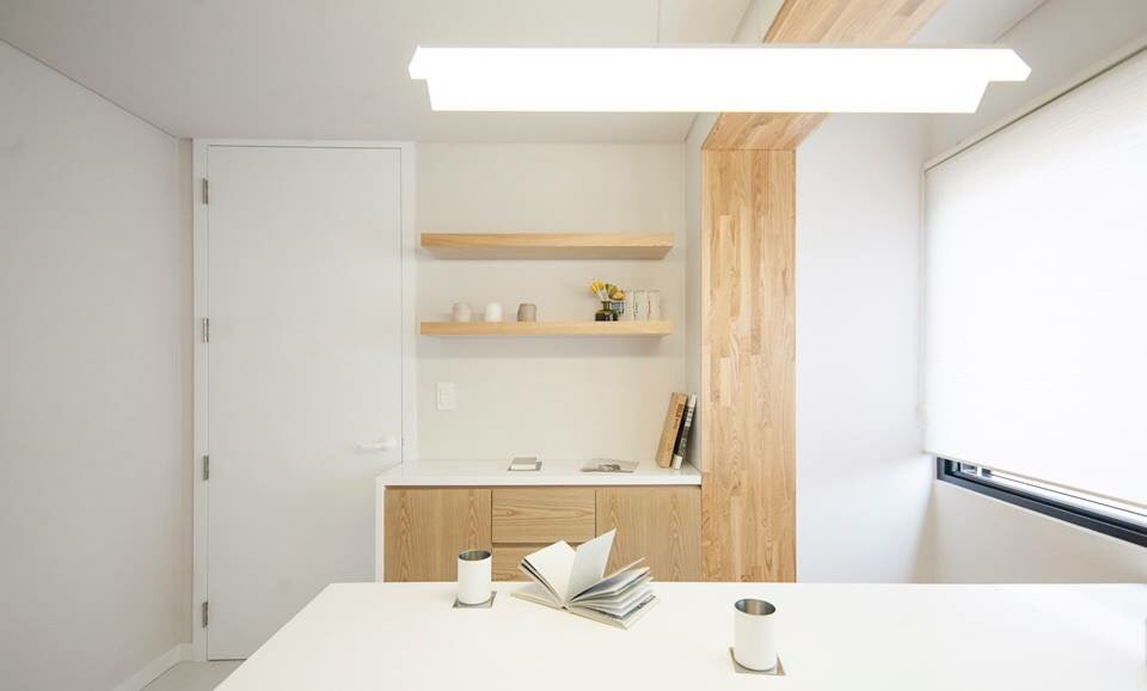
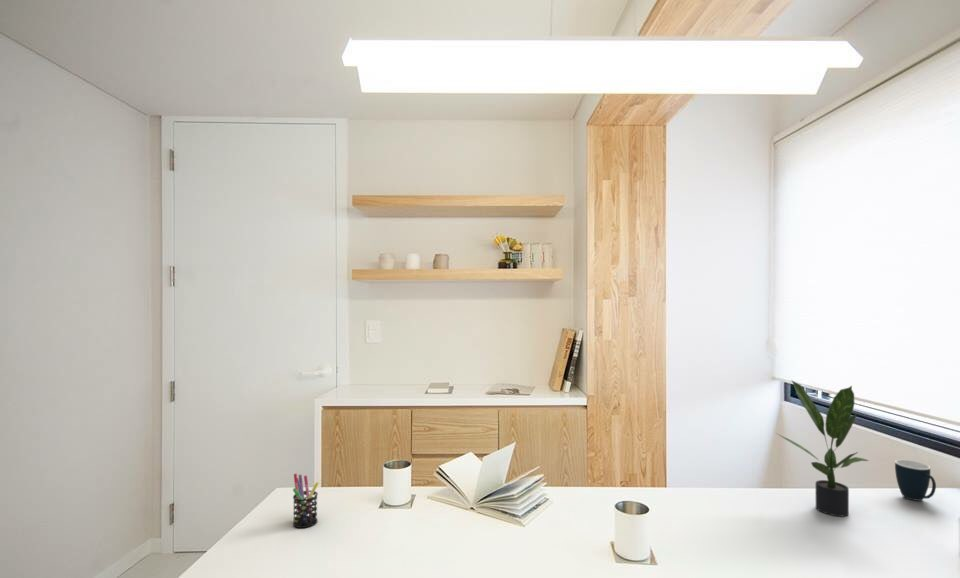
+ potted plant (826, 443)
+ mug (917, 483)
+ pen holder (302, 499)
